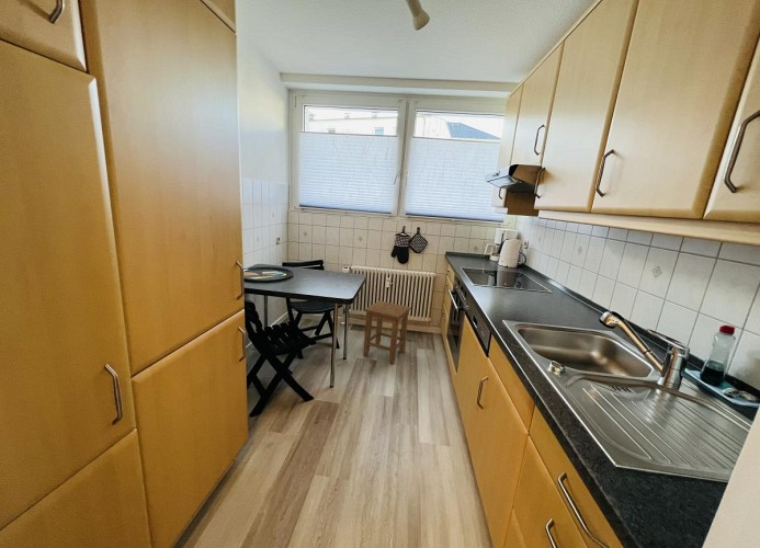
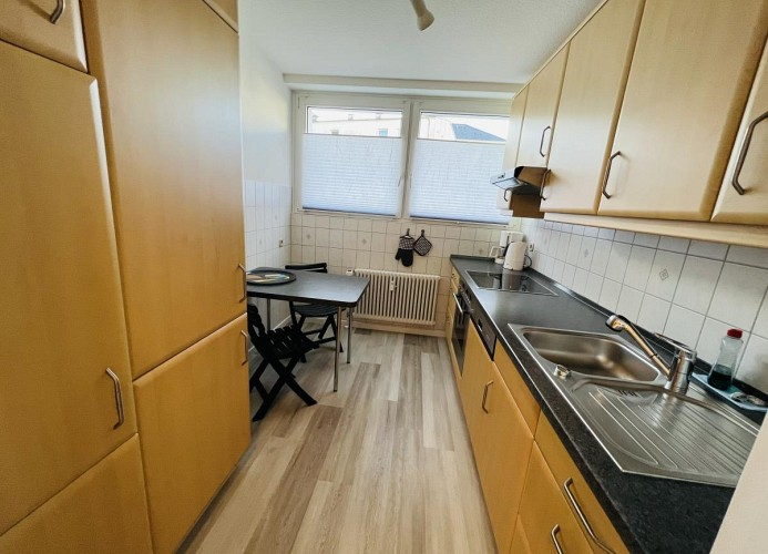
- stool (386, 333)
